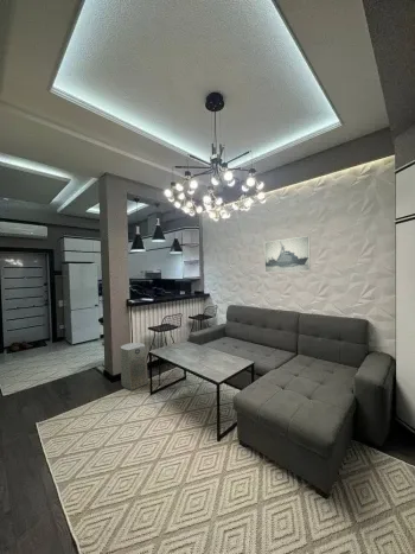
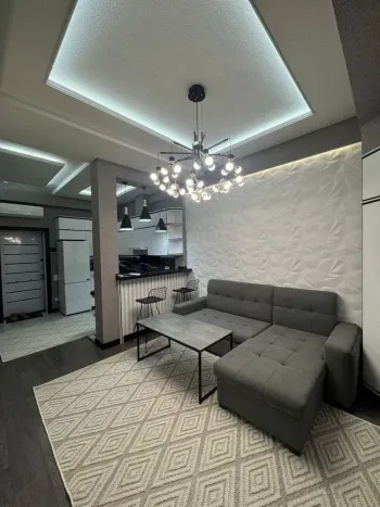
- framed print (286, 255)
- fan (133, 364)
